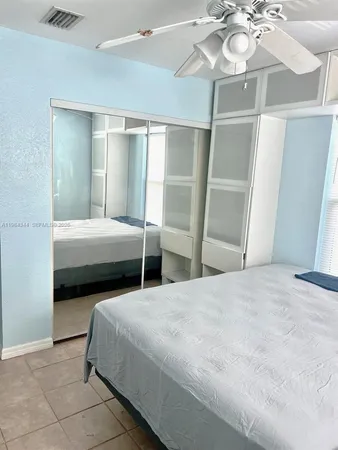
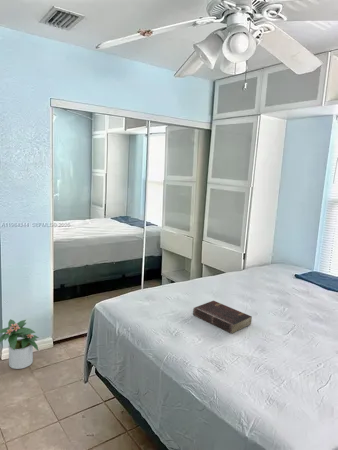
+ hardback book (221, 315)
+ potted plant (17, 344)
